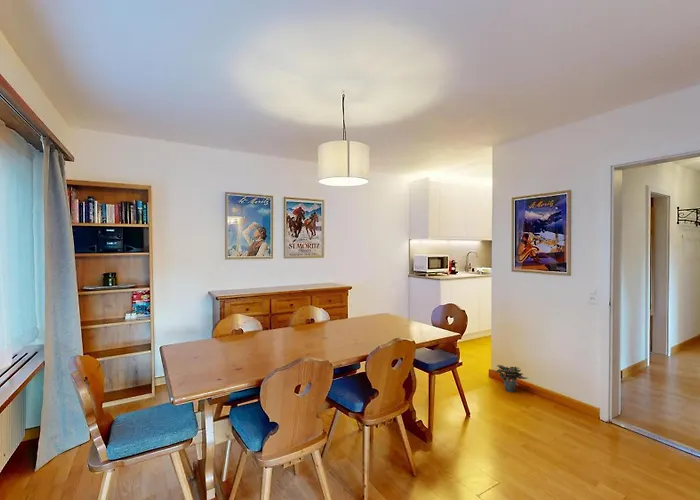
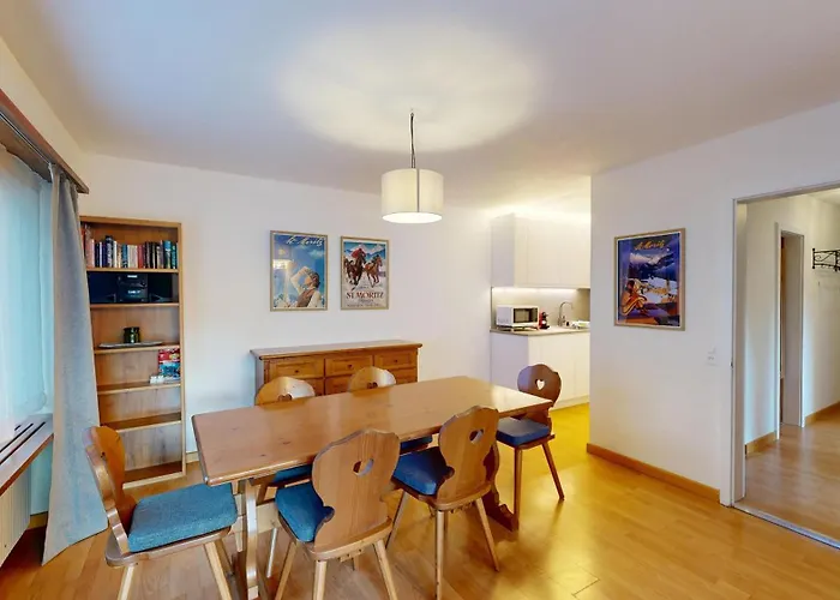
- potted plant (510, 378)
